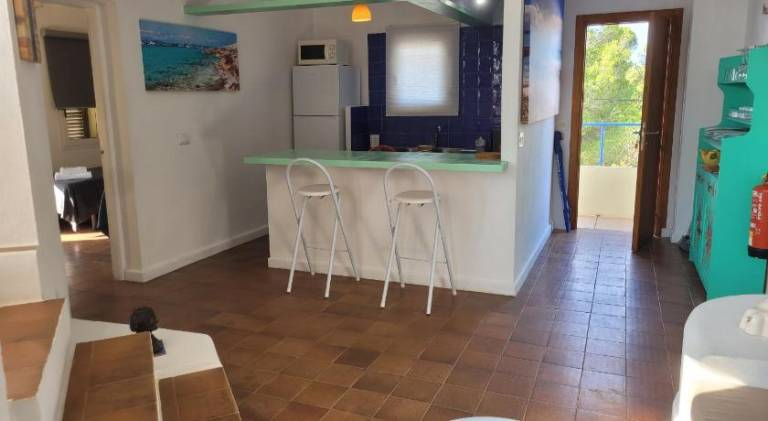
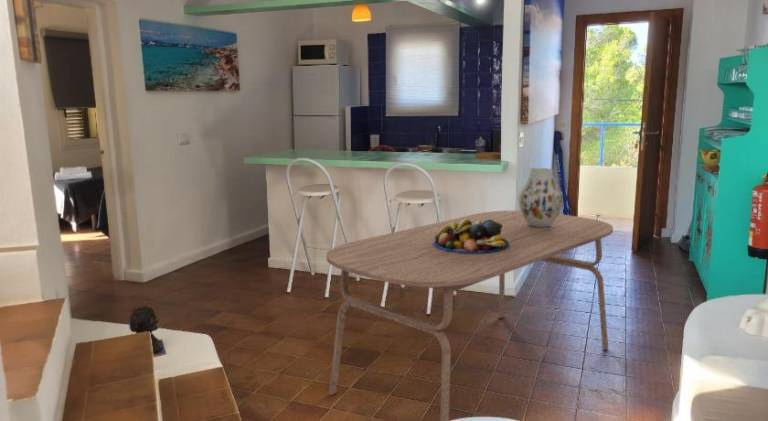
+ vase (540, 197)
+ fruit bowl (470, 231)
+ dining table (499, 304)
